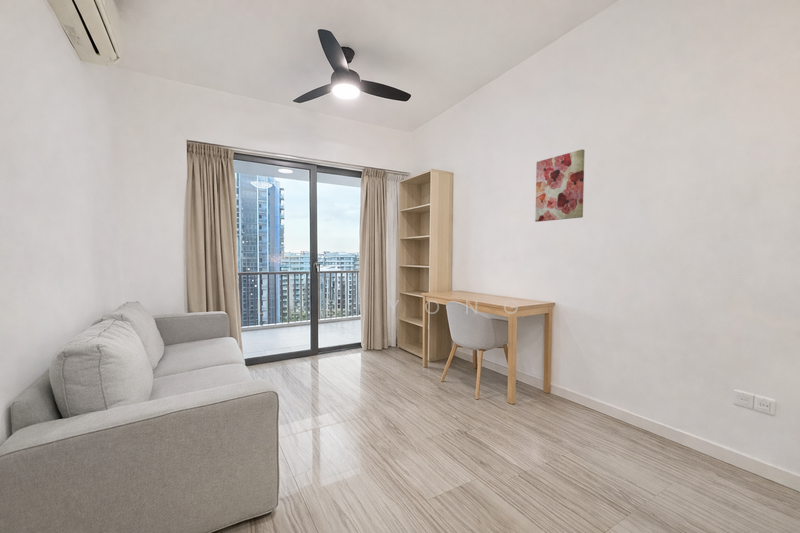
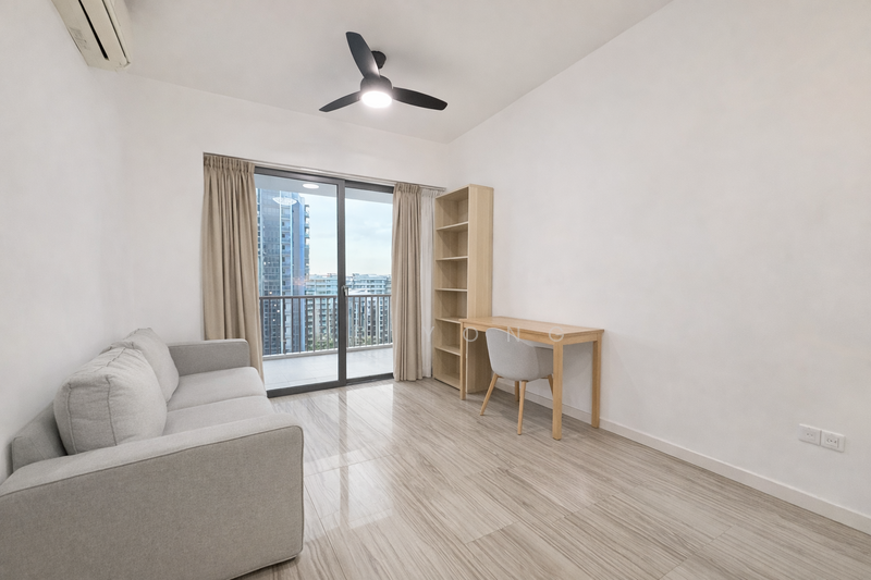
- wall art (558, 188)
